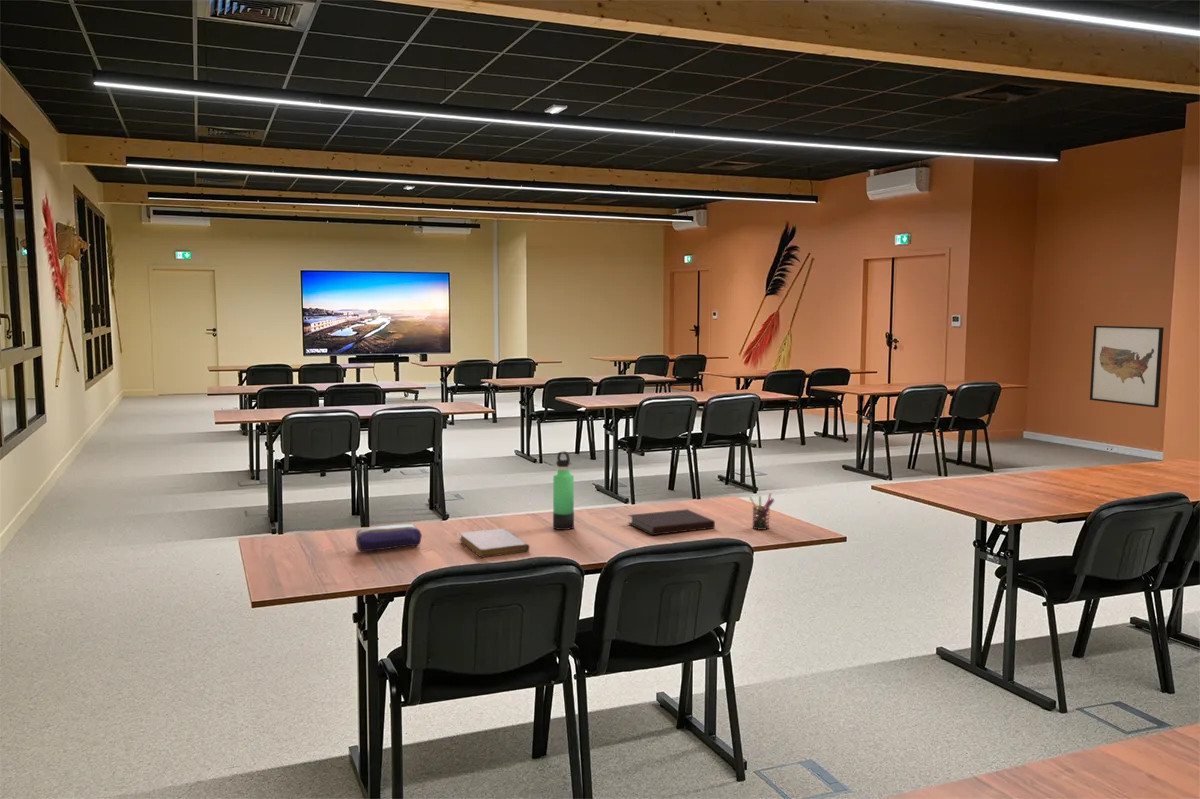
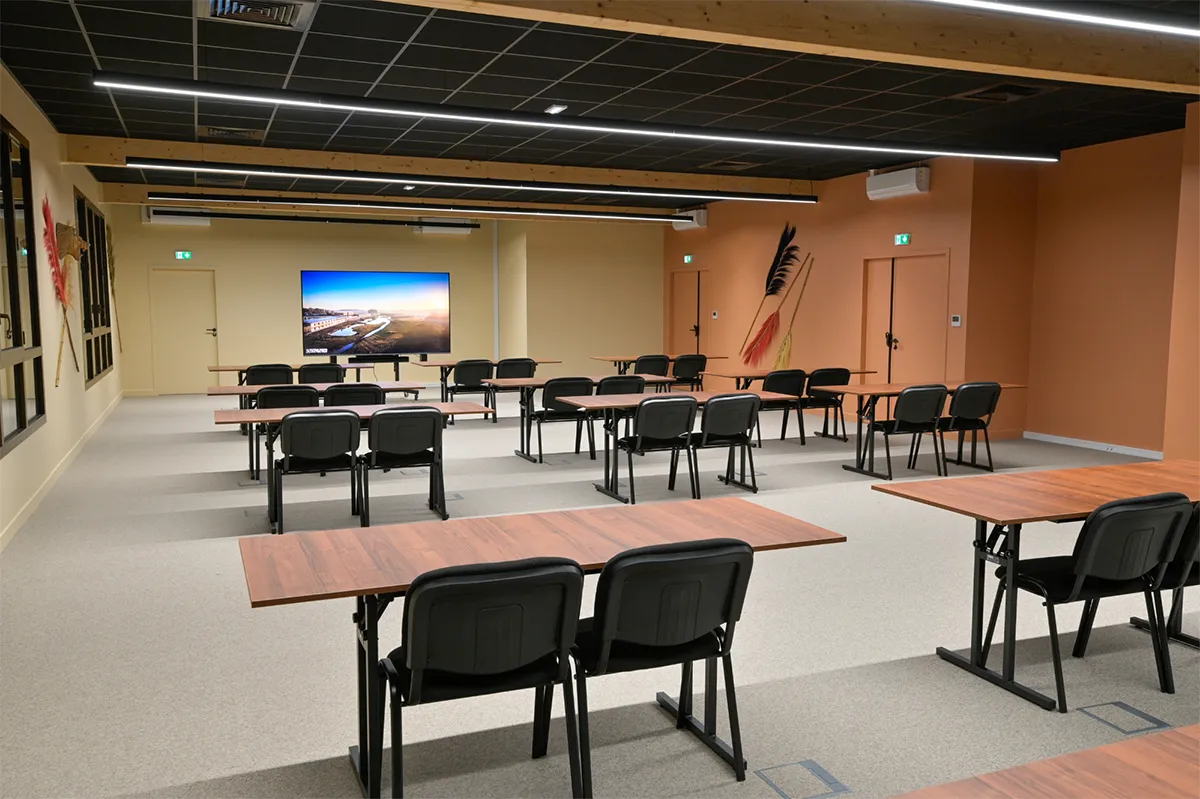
- wall art (1125, 365)
- notebook (493, 542)
- pencil case (389, 537)
- thermos bottle (563, 489)
- notebook (670, 521)
- pen holder (761, 510)
